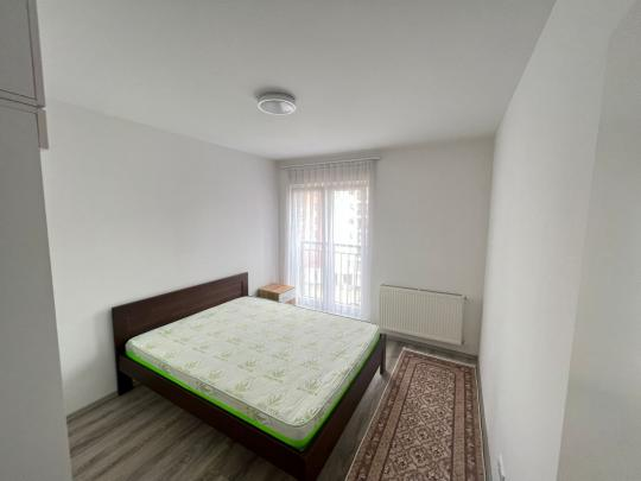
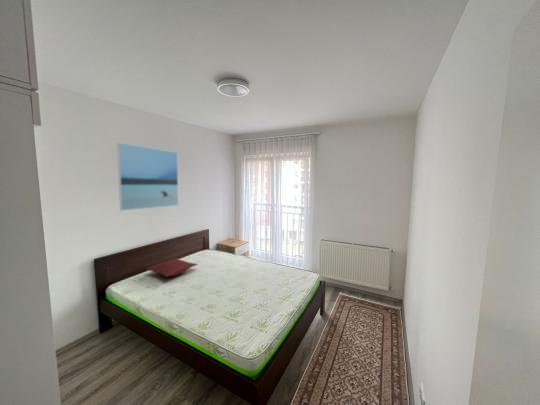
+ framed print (151, 178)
+ pillow (172, 267)
